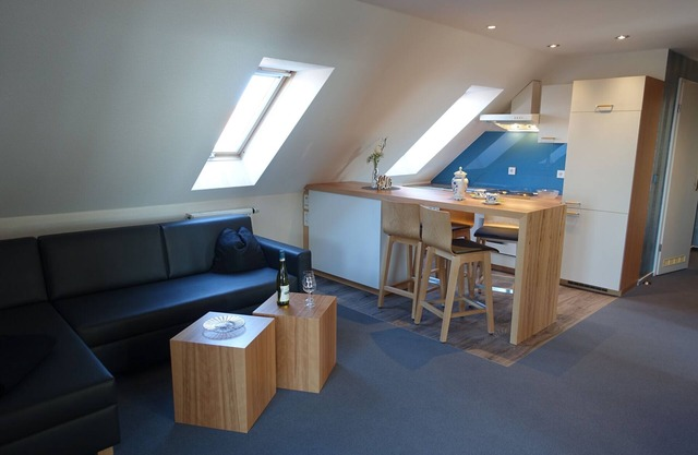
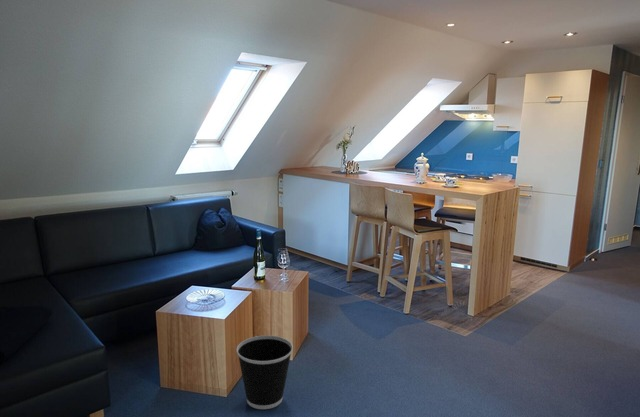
+ wastebasket (264, 373)
